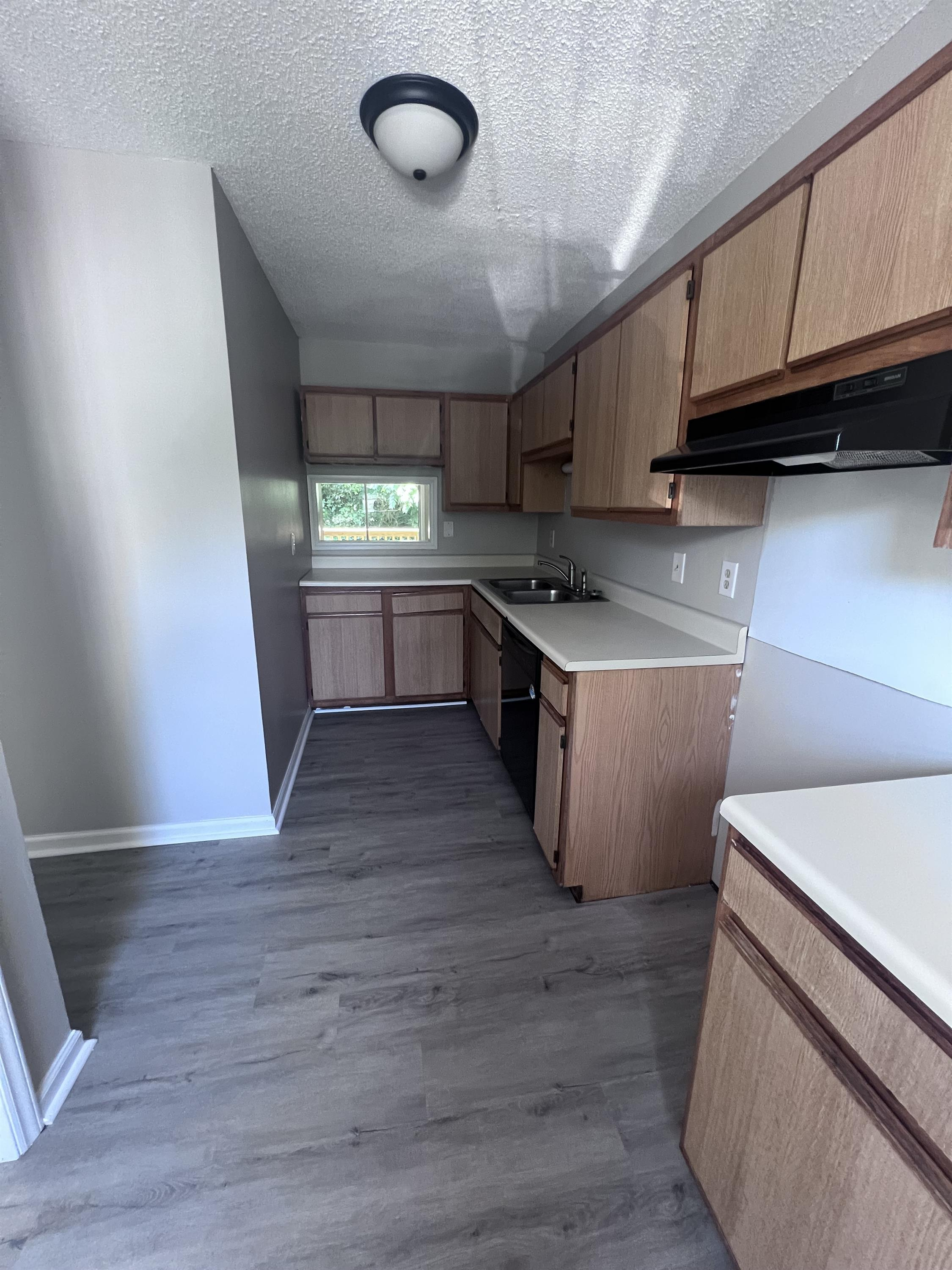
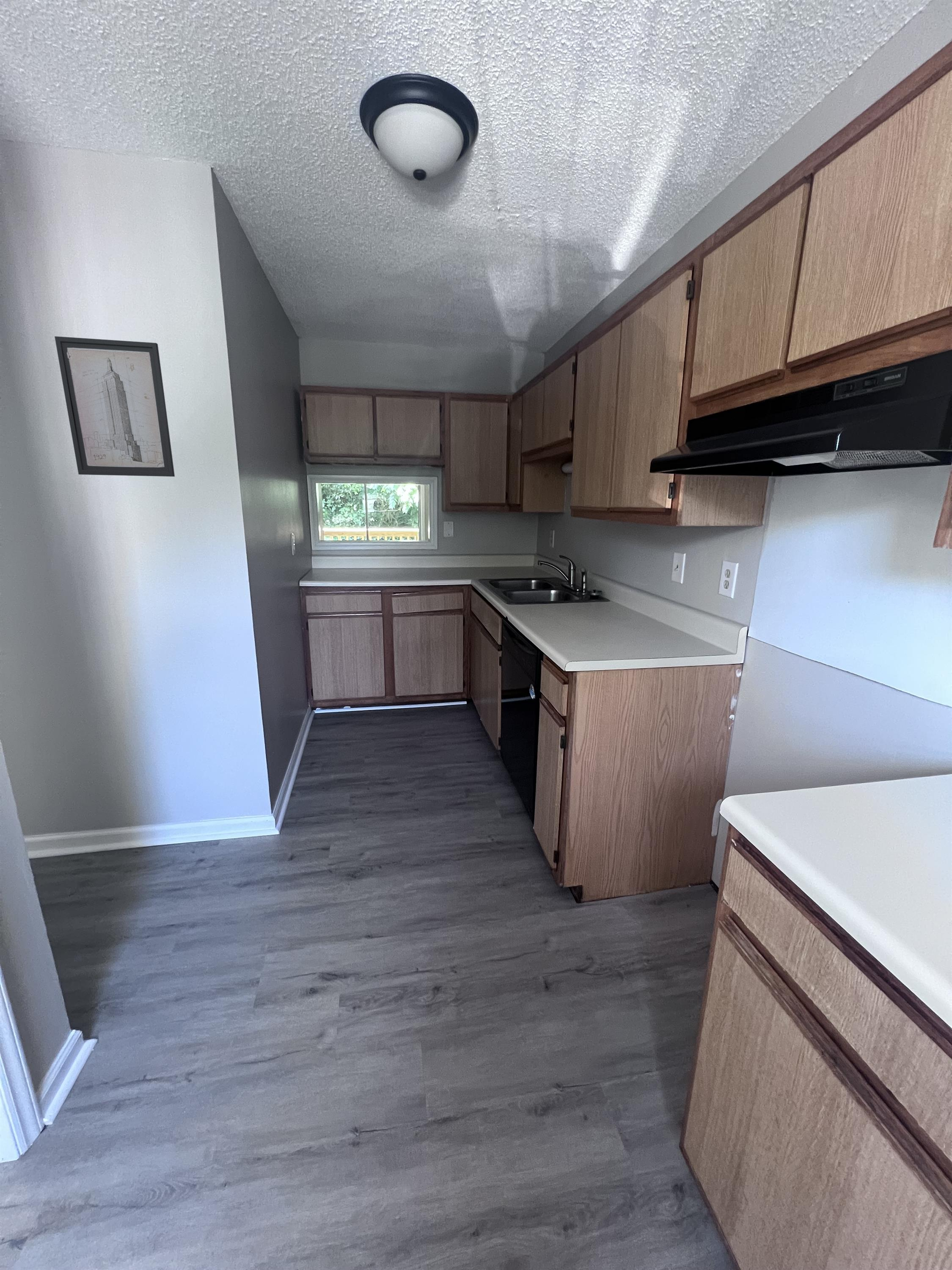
+ wall art (118, 410)
